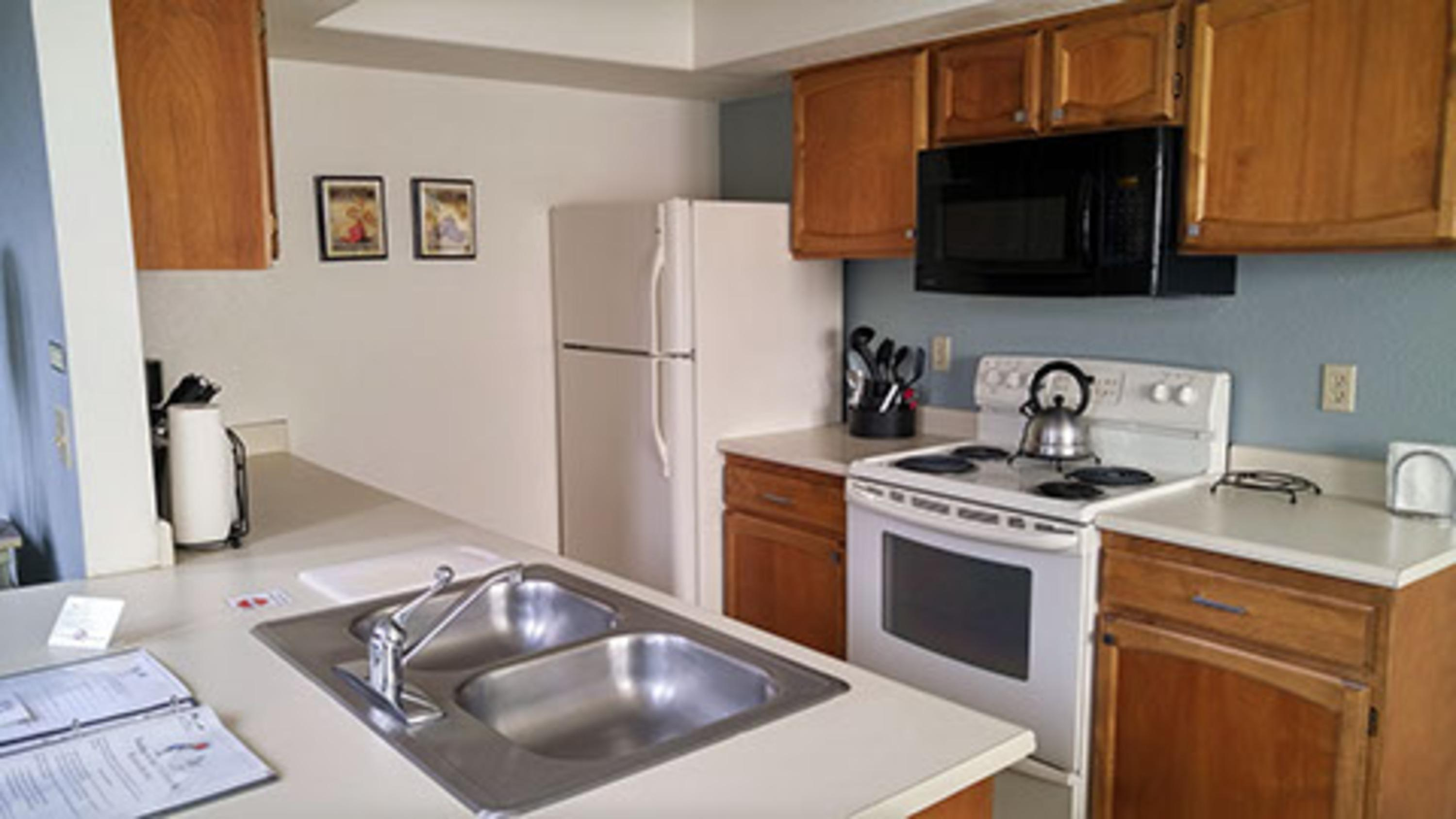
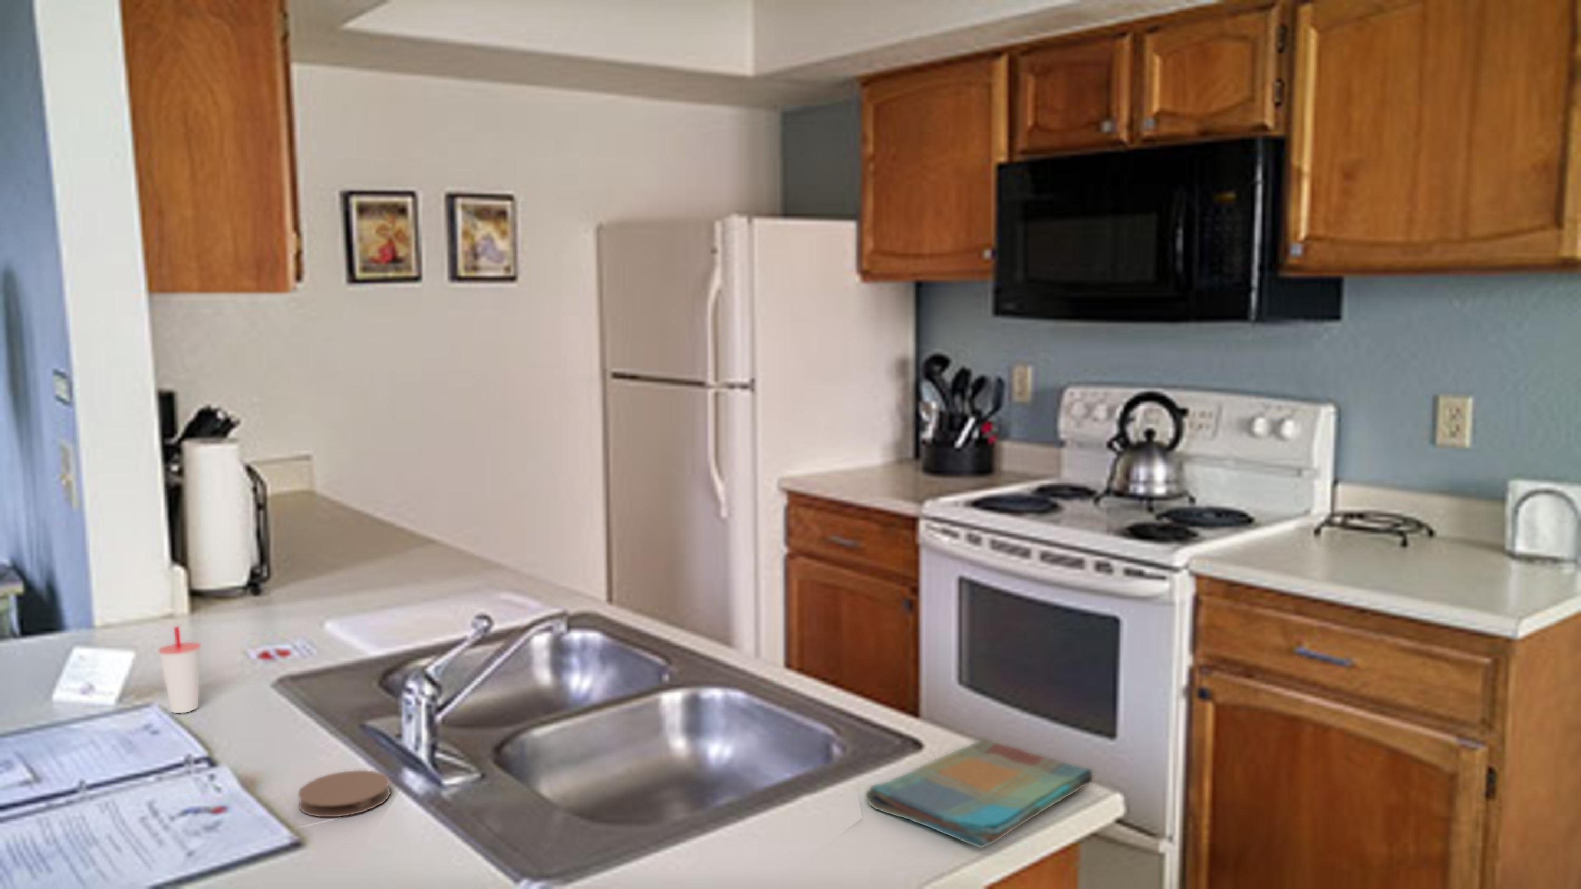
+ dish towel (981, 785)
+ coaster (344, 792)
+ cup (180, 668)
